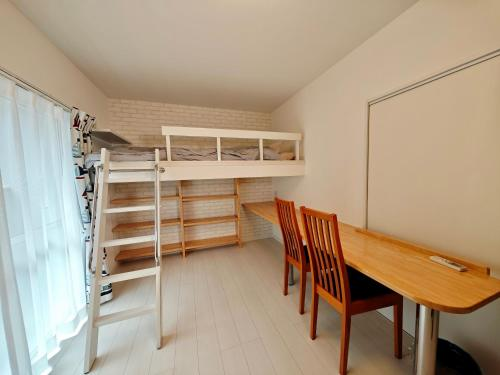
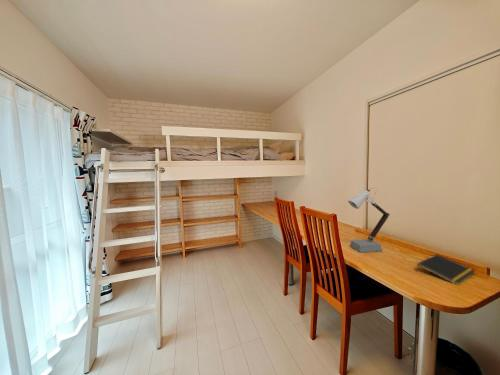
+ desk lamp (377, 223)
+ notepad (445, 267)
